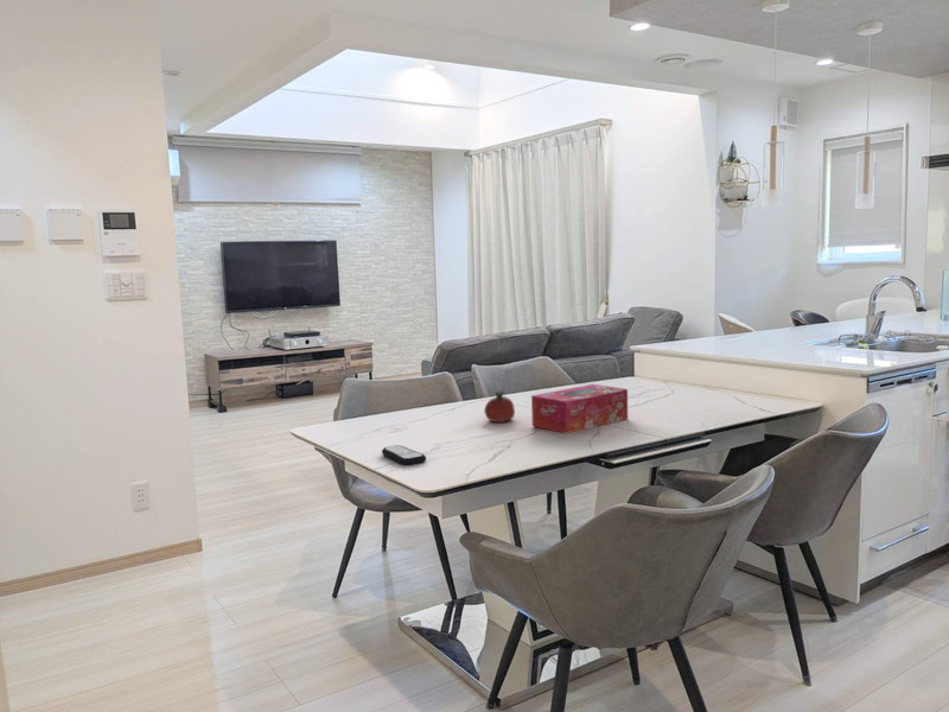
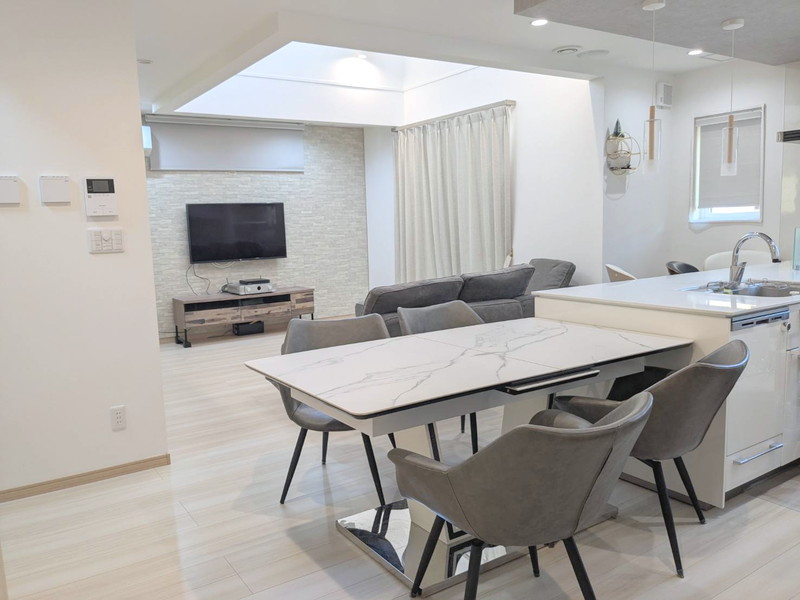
- tissue box (580, 407)
- fruit (499, 405)
- remote control (402, 454)
